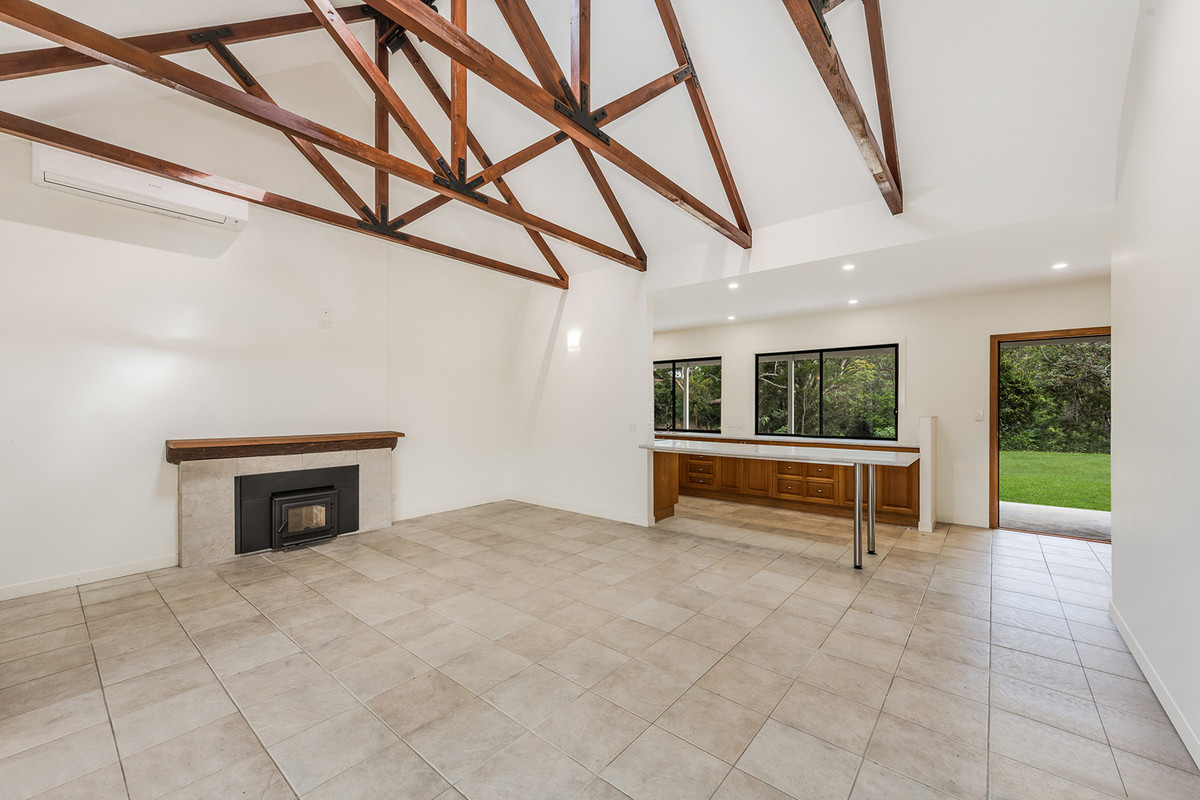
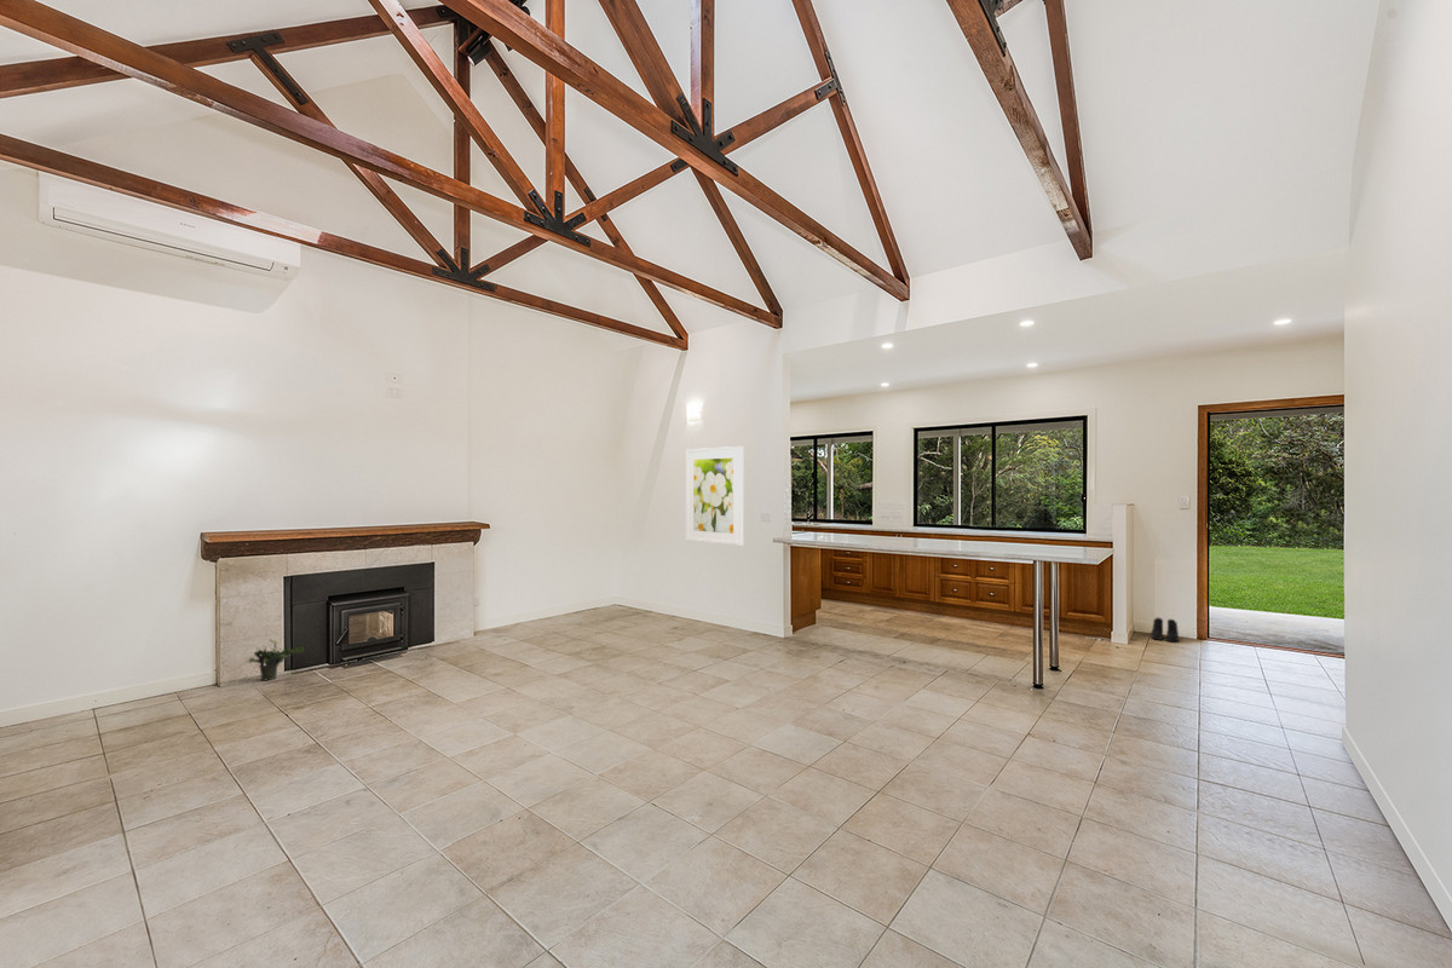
+ potted plant (276, 657)
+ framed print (713, 495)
+ boots (1162, 628)
